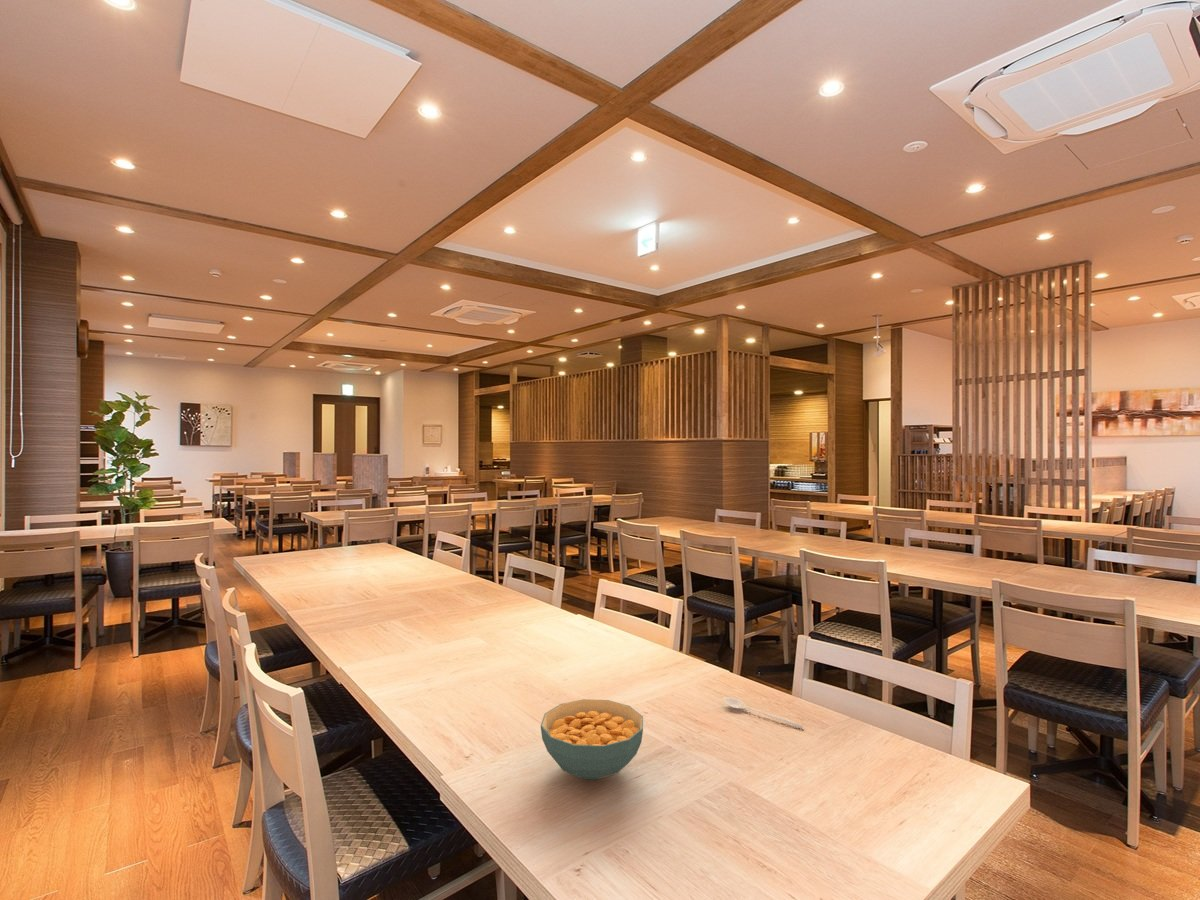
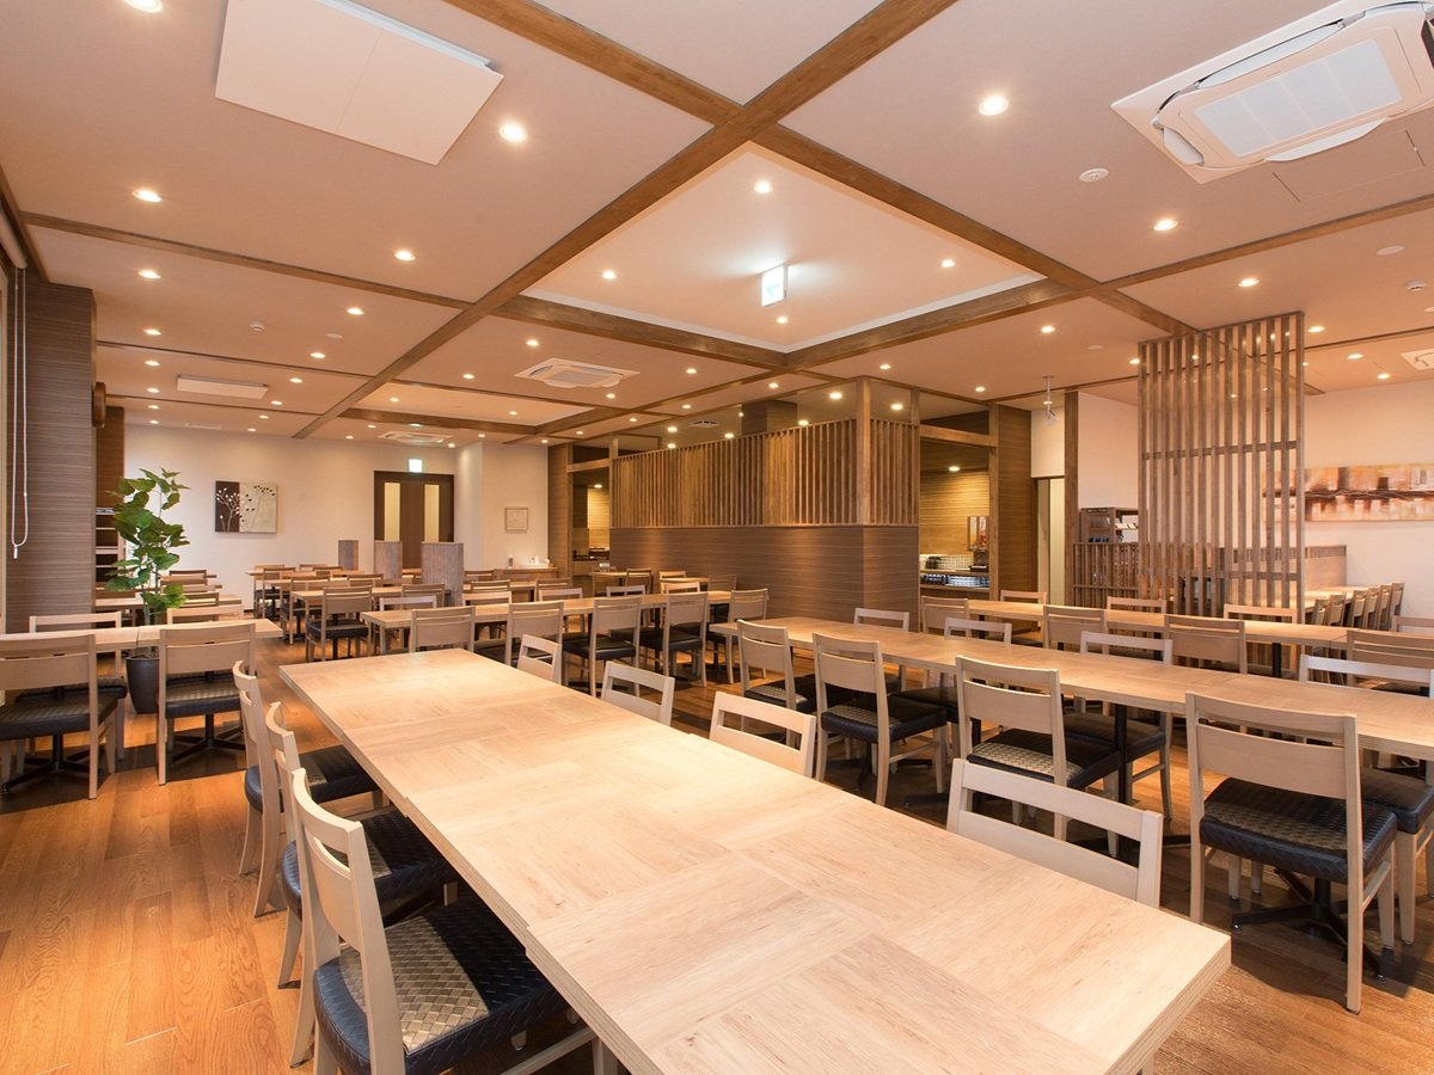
- stirrer (761, 712)
- cereal bowl (592, 746)
